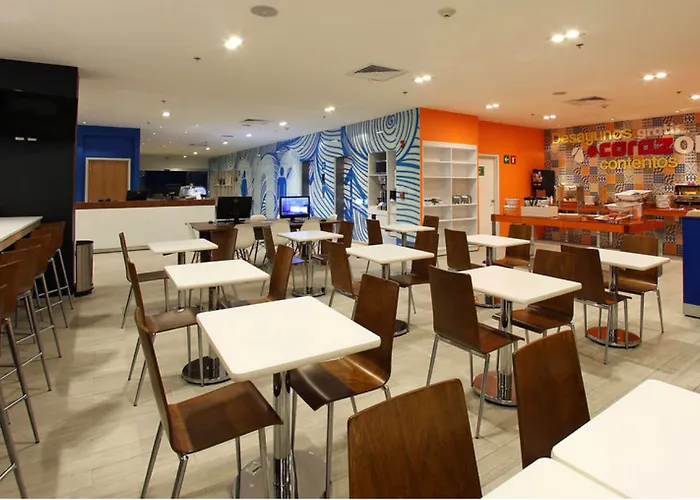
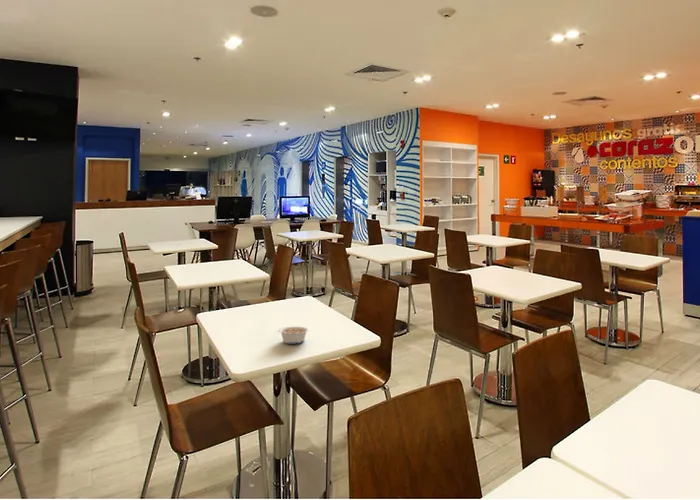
+ legume (293, 334)
